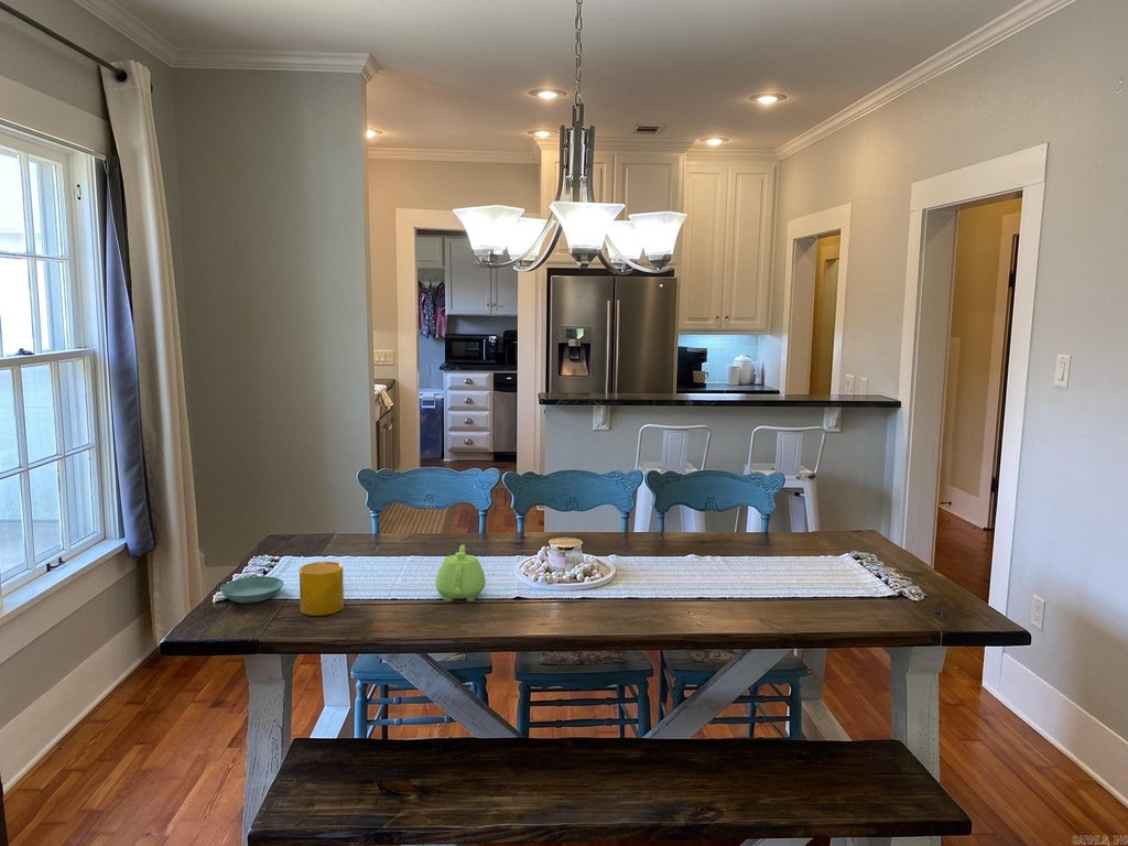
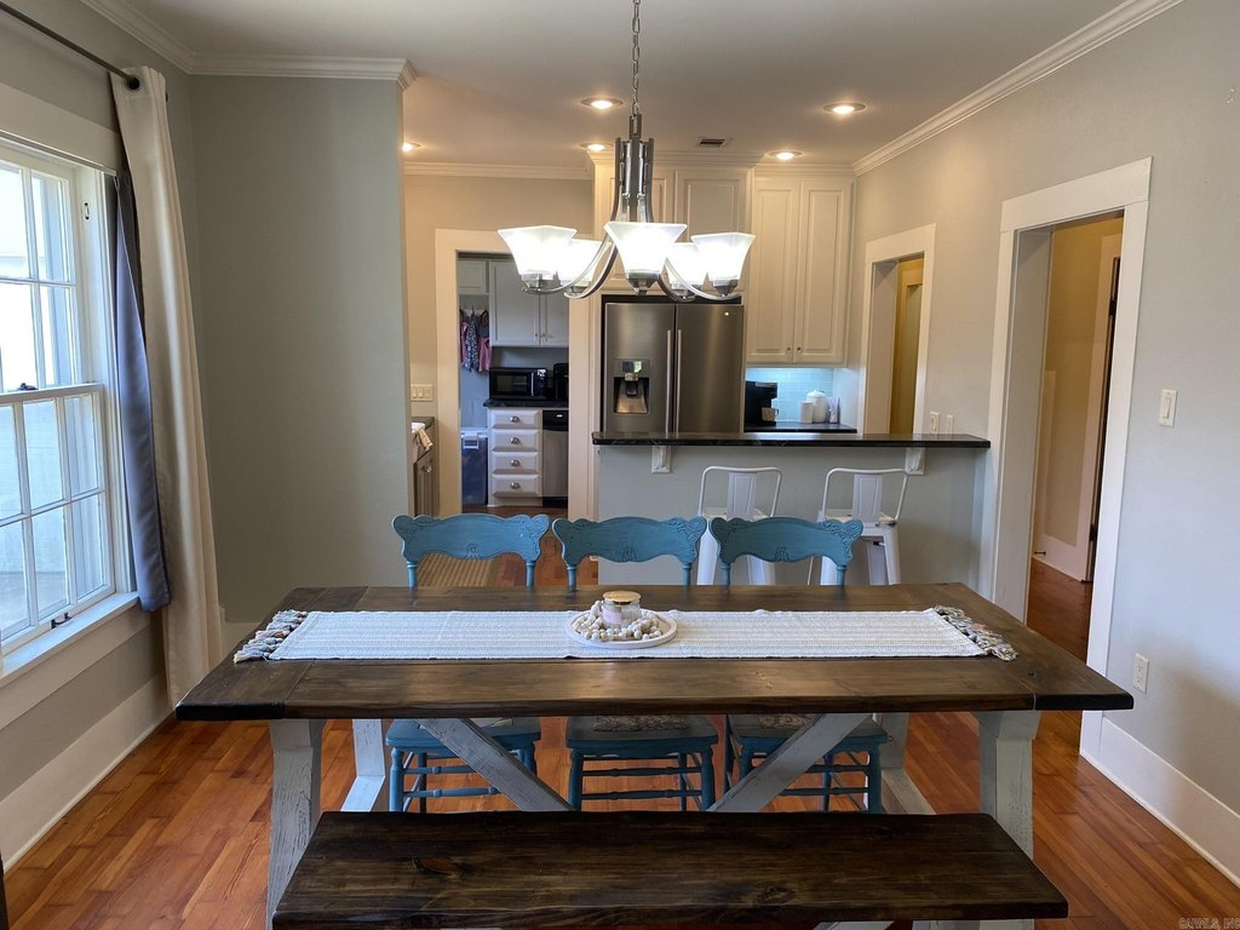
- cup (322, 587)
- saucer (252, 590)
- teapot (460, 573)
